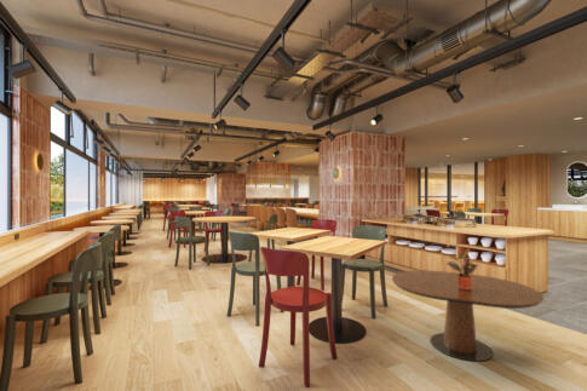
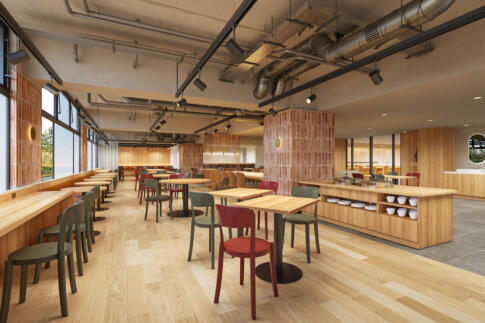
- dining table (460, 317)
- potted plant (460, 269)
